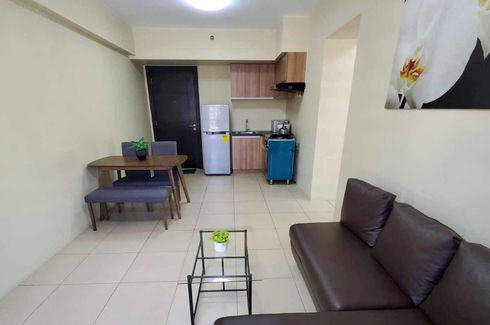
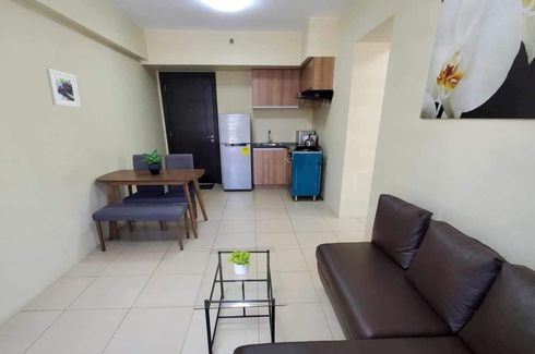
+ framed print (64, 89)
